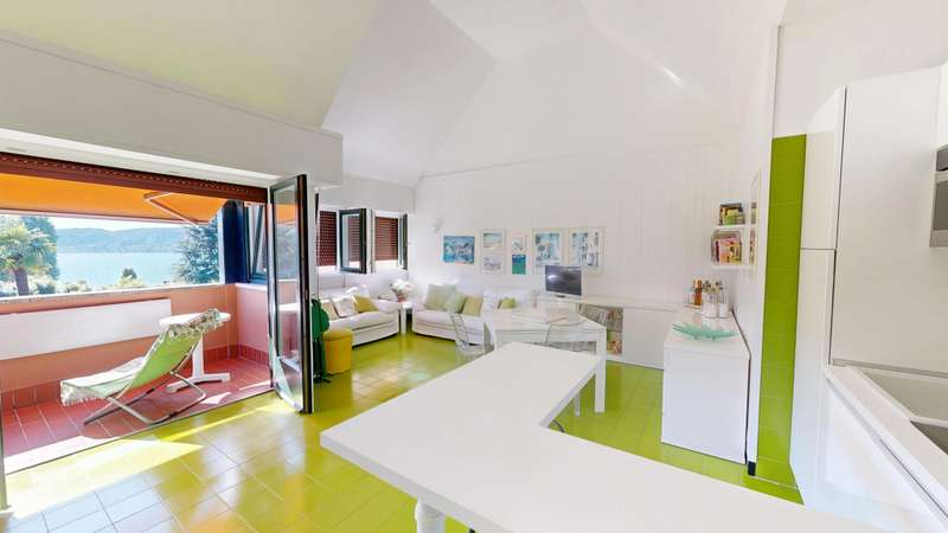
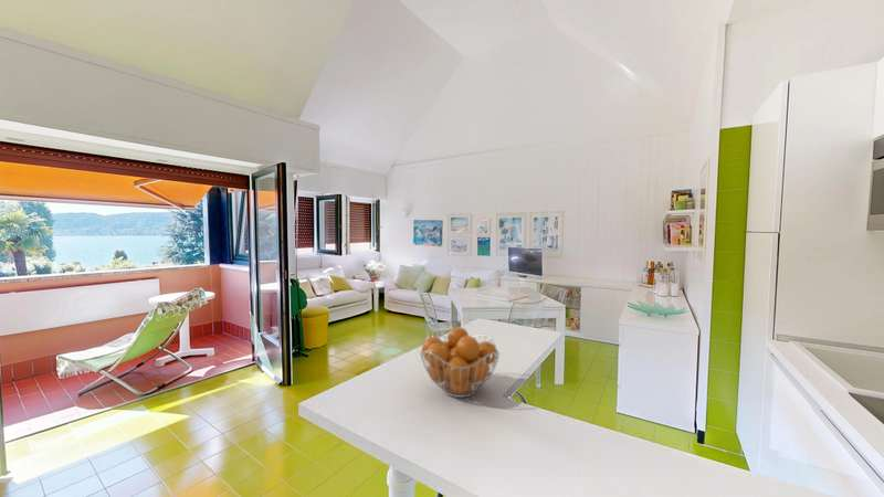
+ fruit basket (459, 360)
